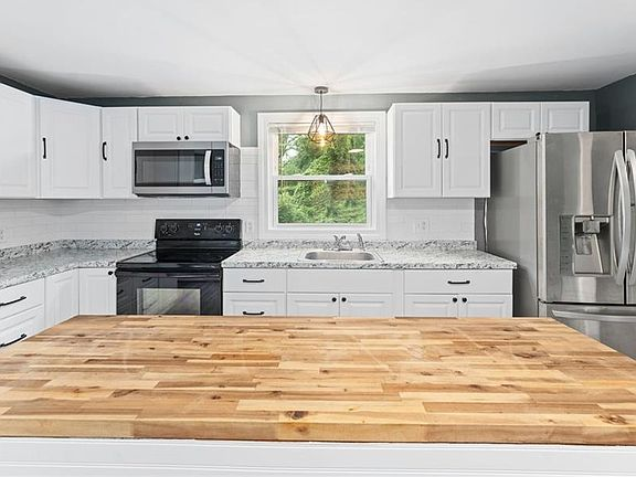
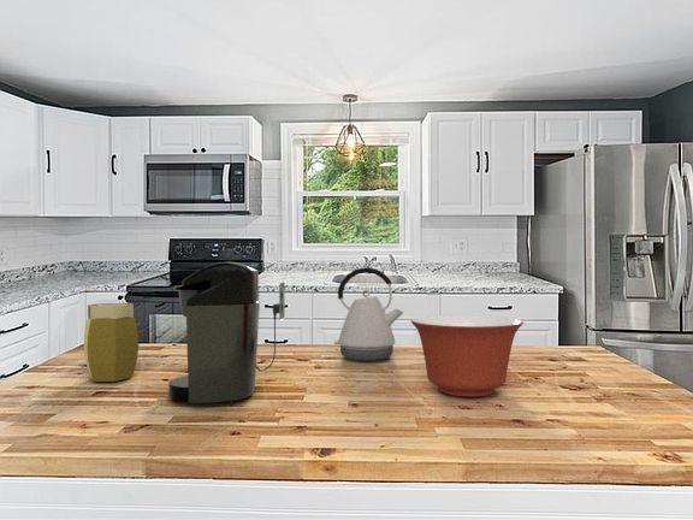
+ jar (111, 341)
+ coffee maker (226, 324)
+ mixing bowl (466, 355)
+ kettle (368, 312)
